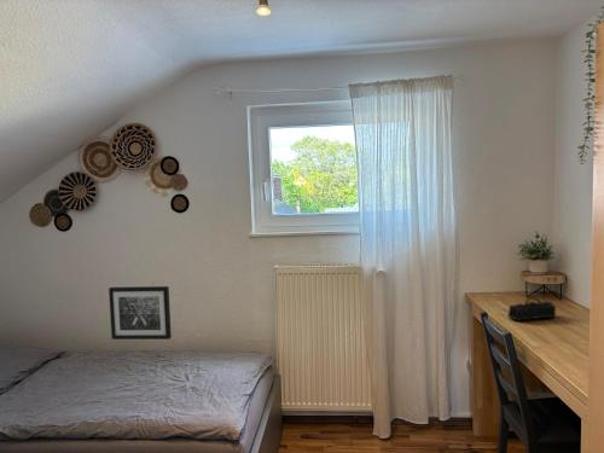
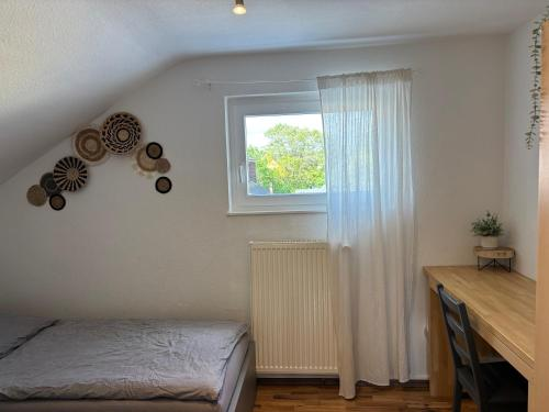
- wall art (139, 313)
- pencil case (532, 307)
